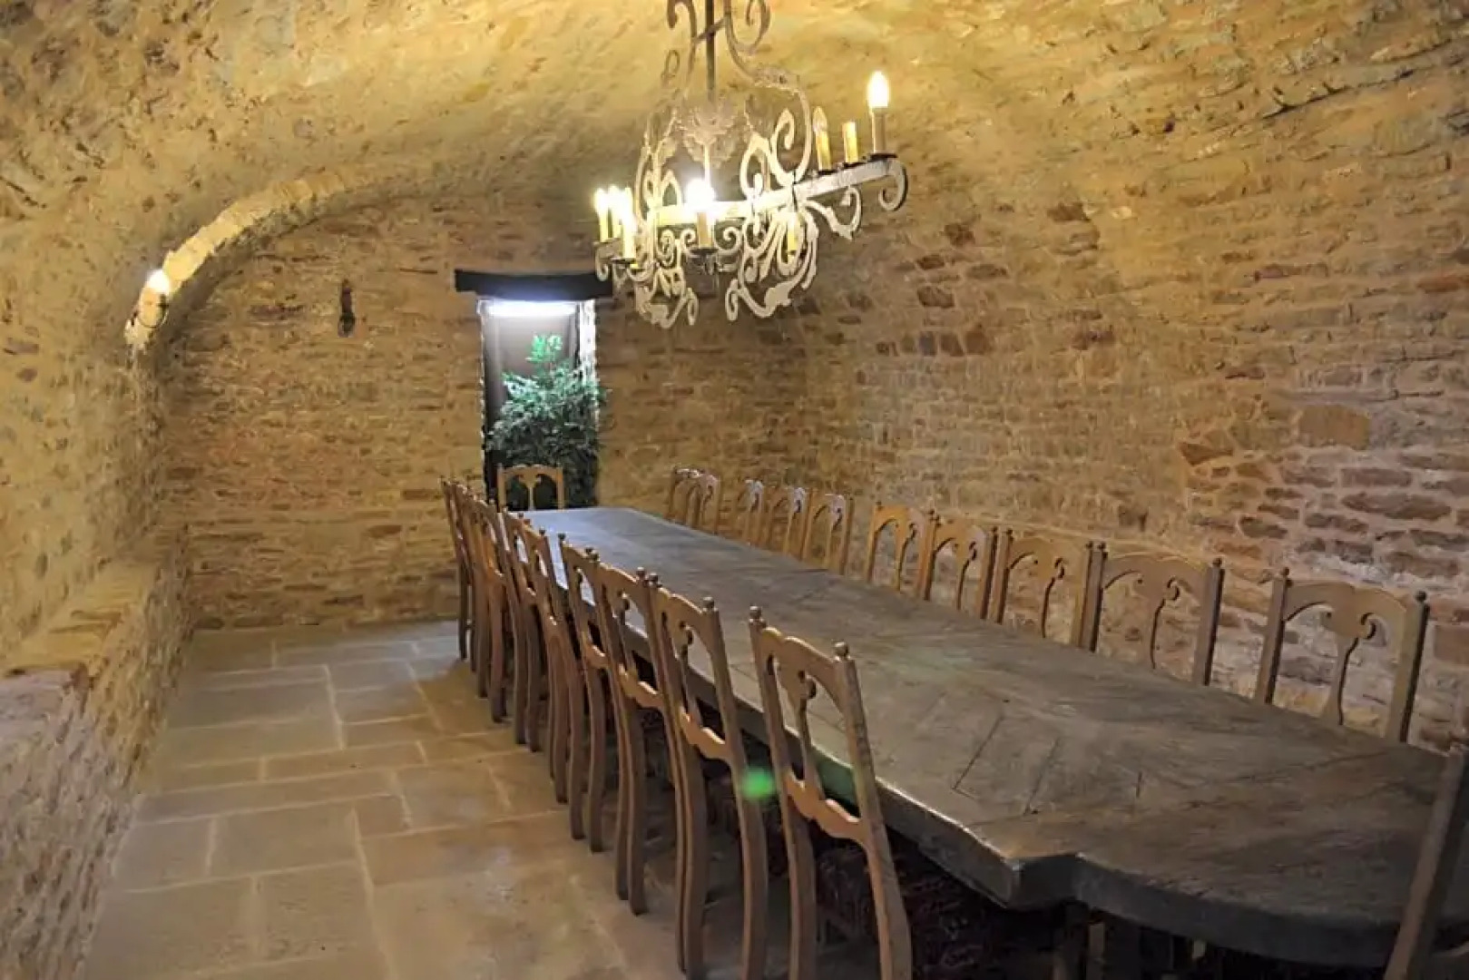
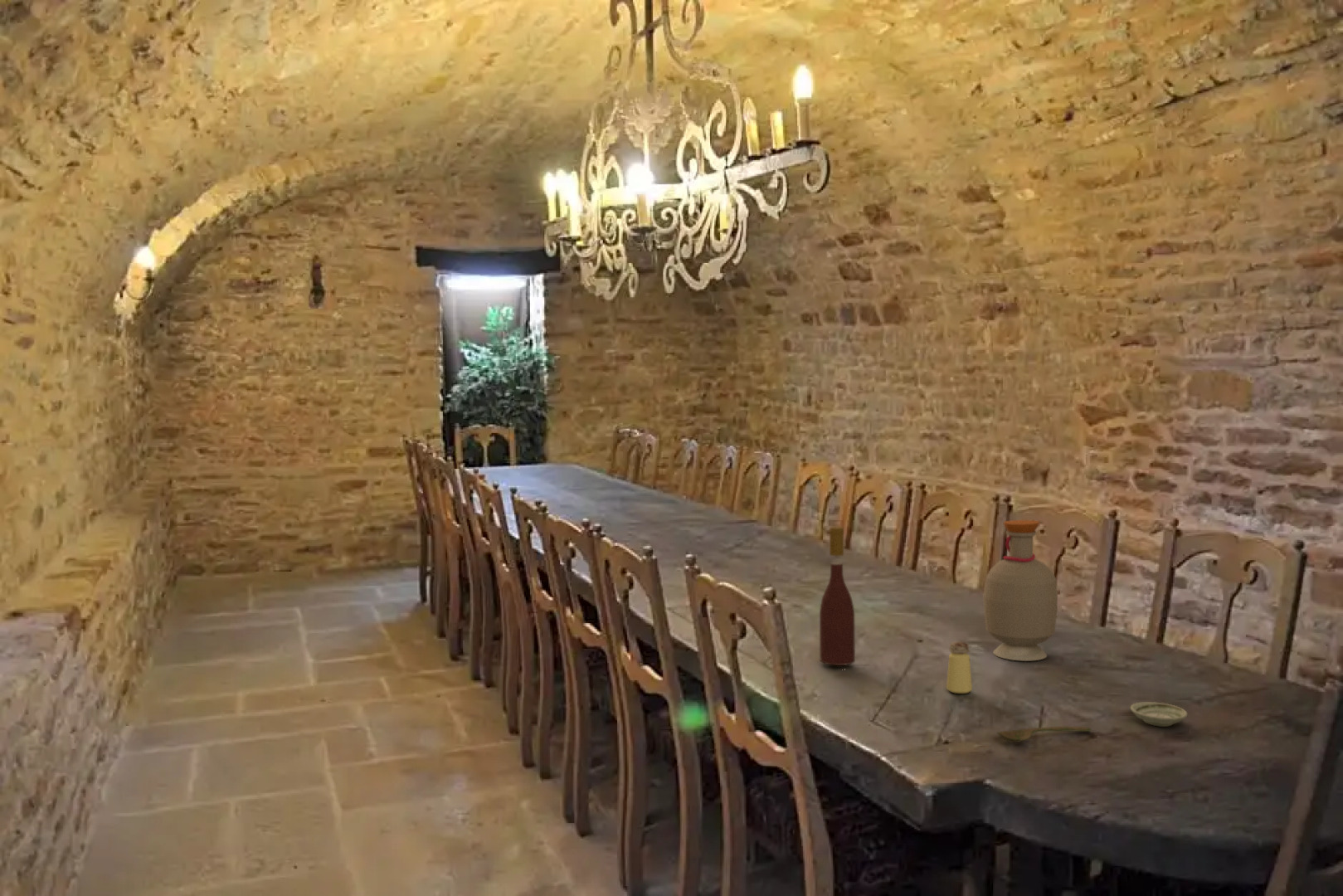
+ saltshaker (959, 666)
+ wine bottle (836, 596)
+ spoon (1045, 730)
+ bottle (1019, 587)
+ saucer (1158, 715)
